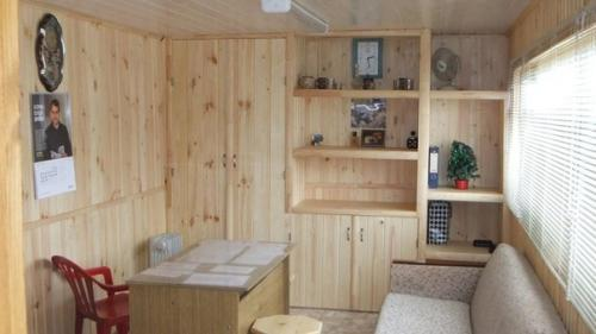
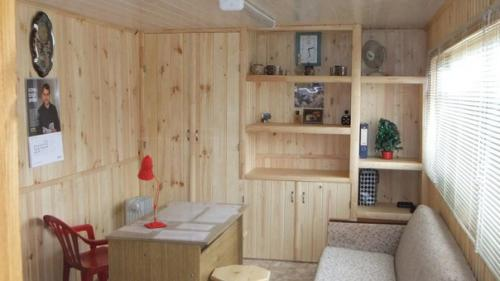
+ desk lamp (157, 189)
